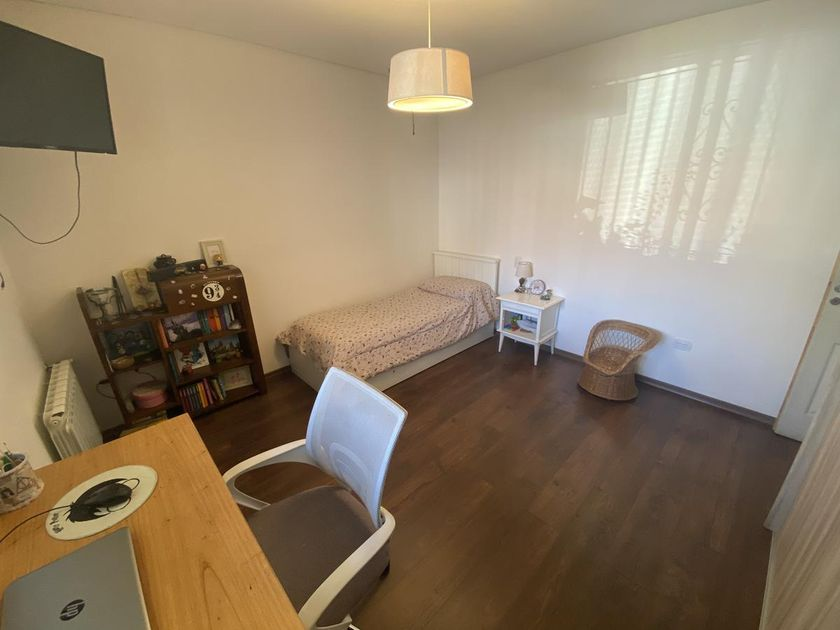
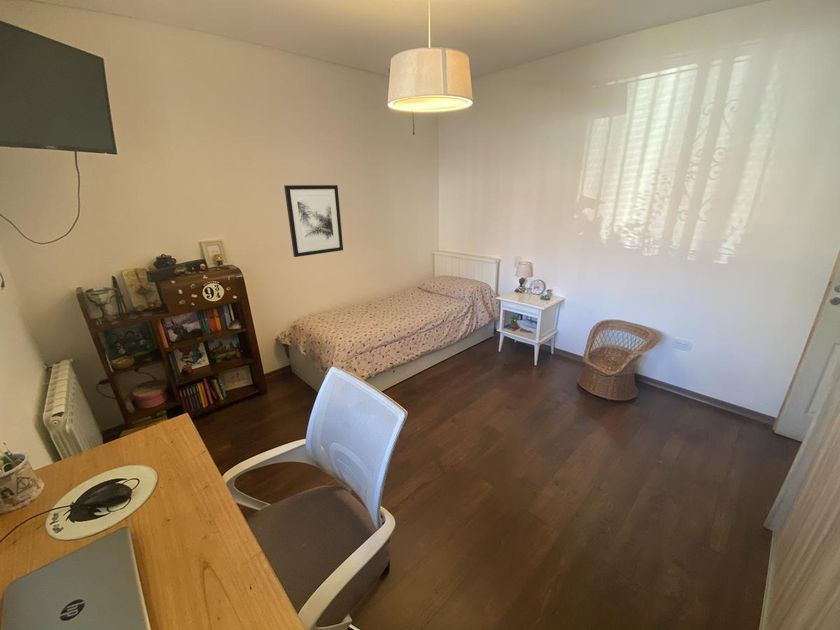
+ wall art (316, 220)
